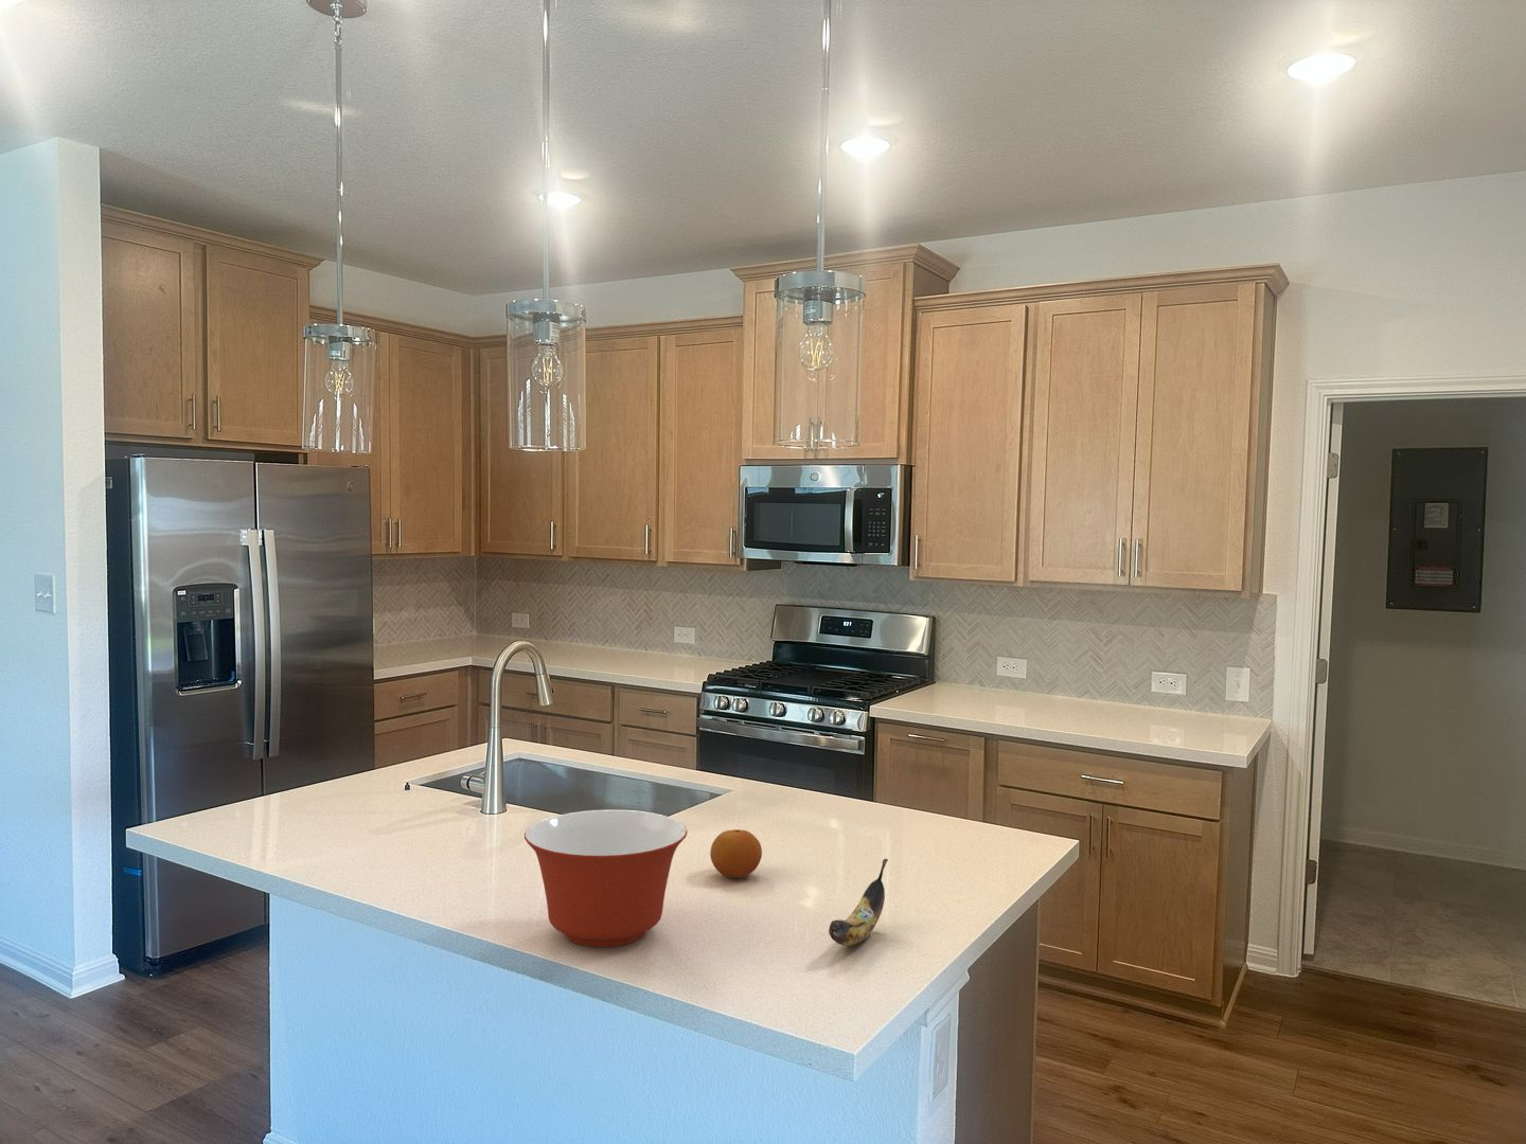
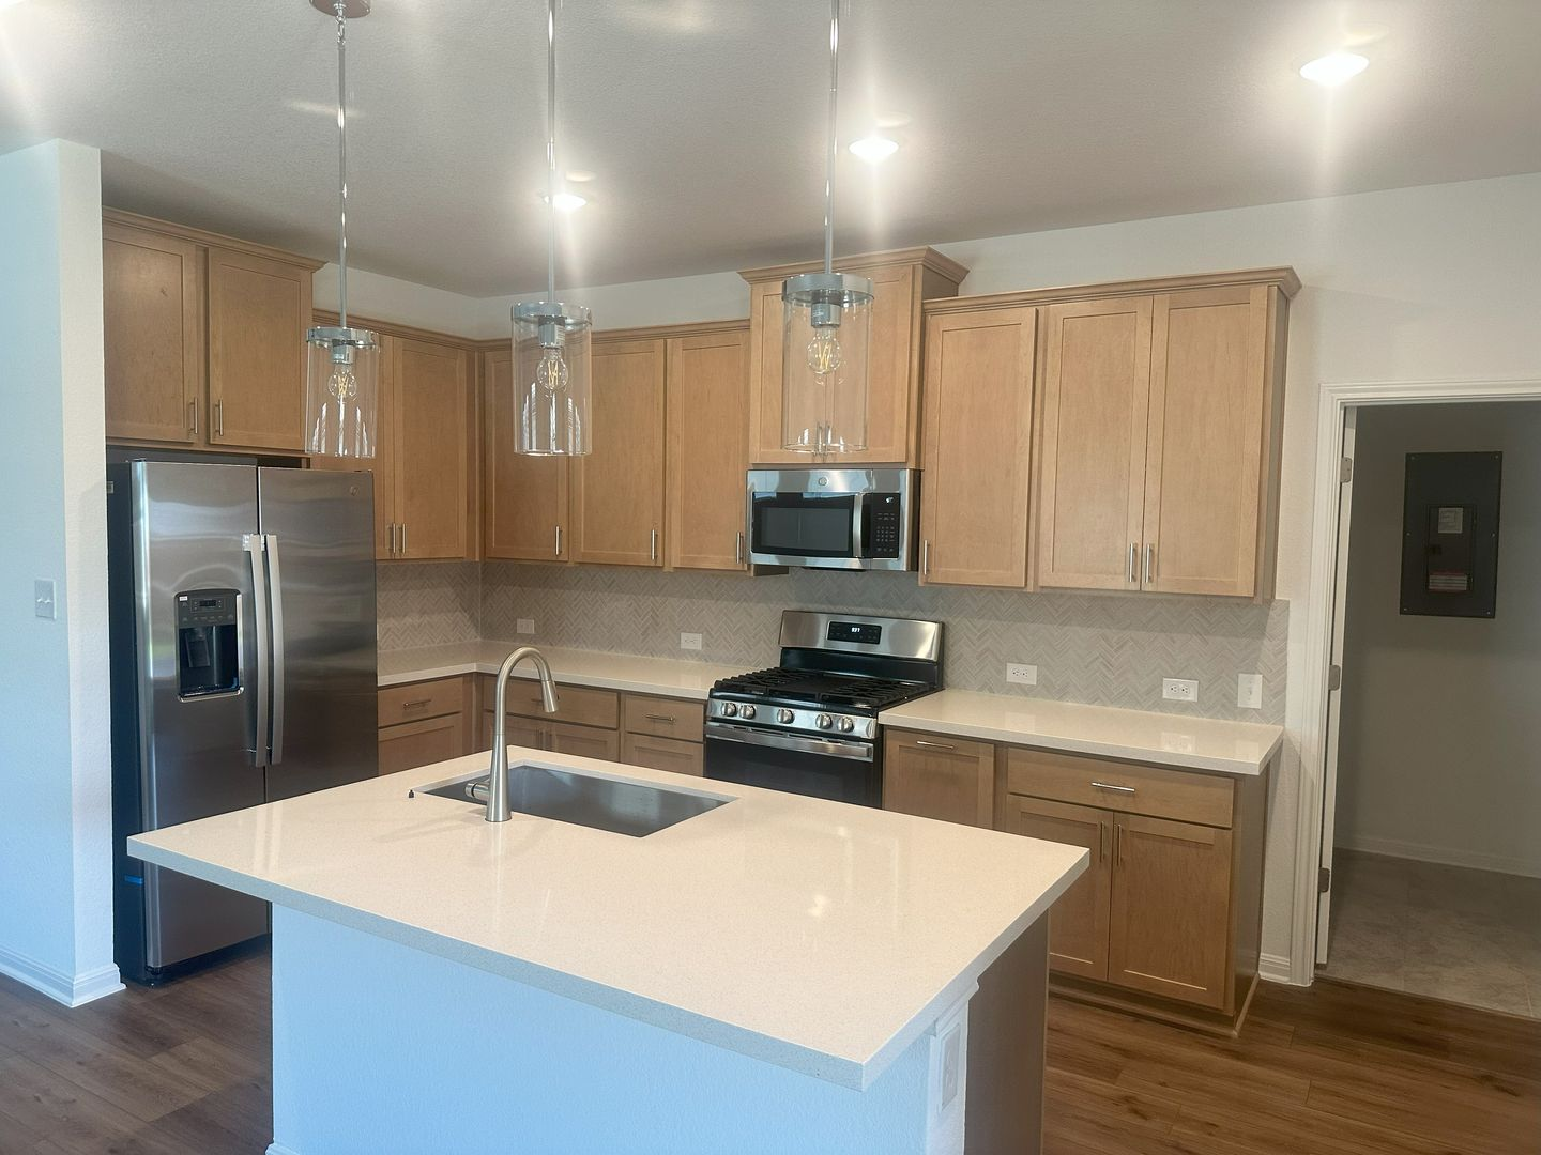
- banana (857, 907)
- mixing bowl (606, 881)
- fruit (735, 852)
